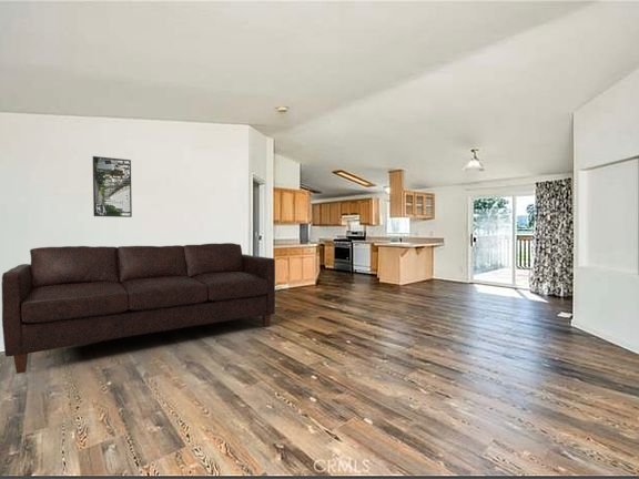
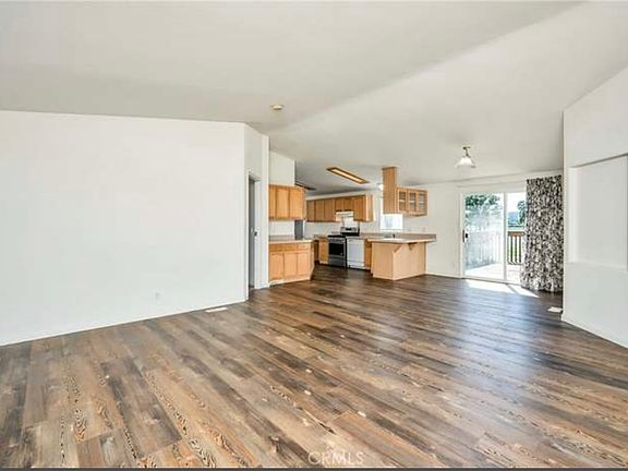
- sofa (159, 291)
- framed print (112, 187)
